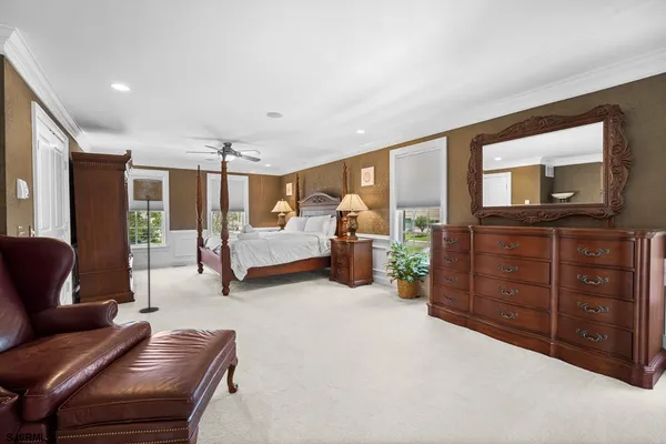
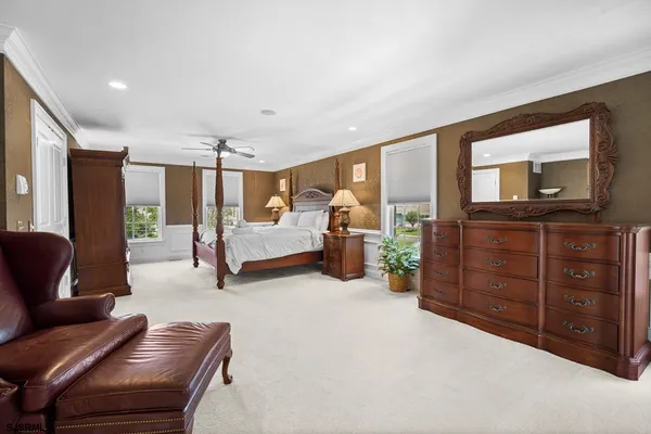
- floor lamp (148, 245)
